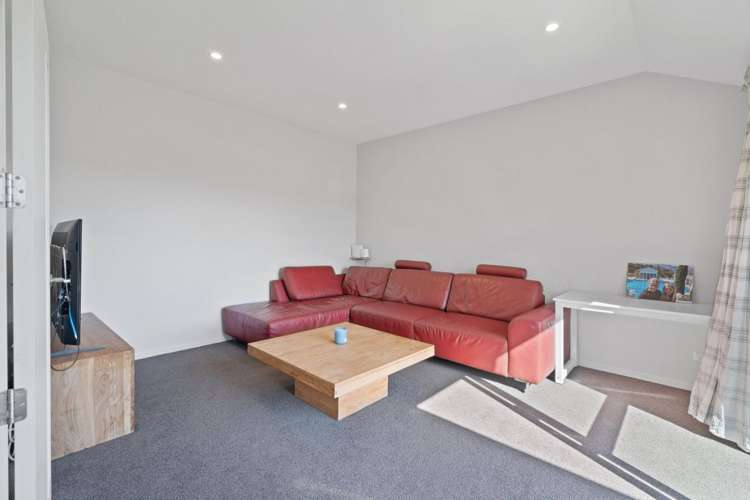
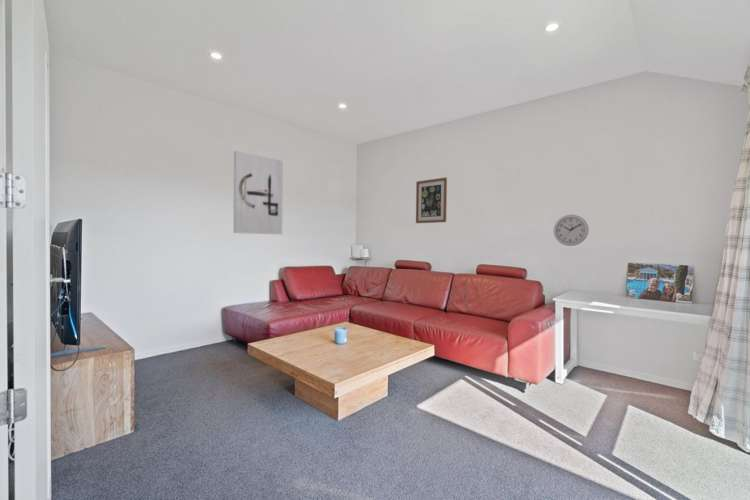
+ wall art (259, 195)
+ wall clock (570, 230)
+ wall art (430, 201)
